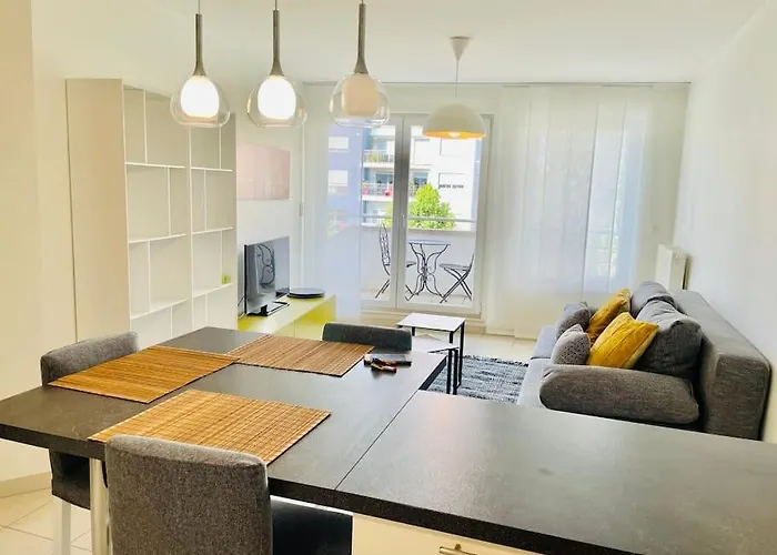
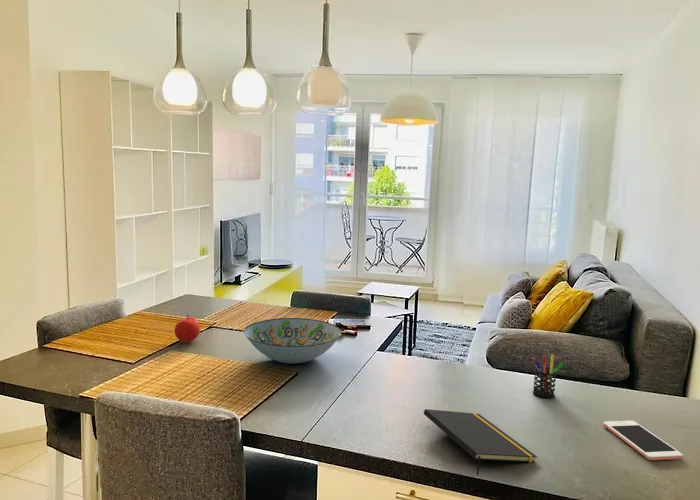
+ cell phone (640, 439)
+ fruit (187, 327)
+ pen holder (547, 374)
+ decorative bowl (292, 345)
+ notepad (477, 434)
